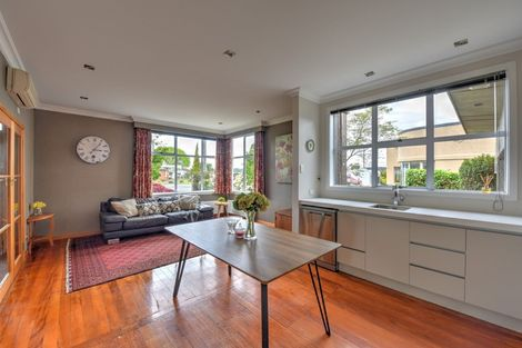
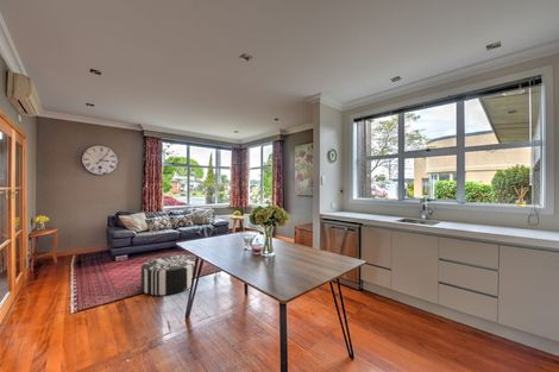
+ pouf (170, 272)
